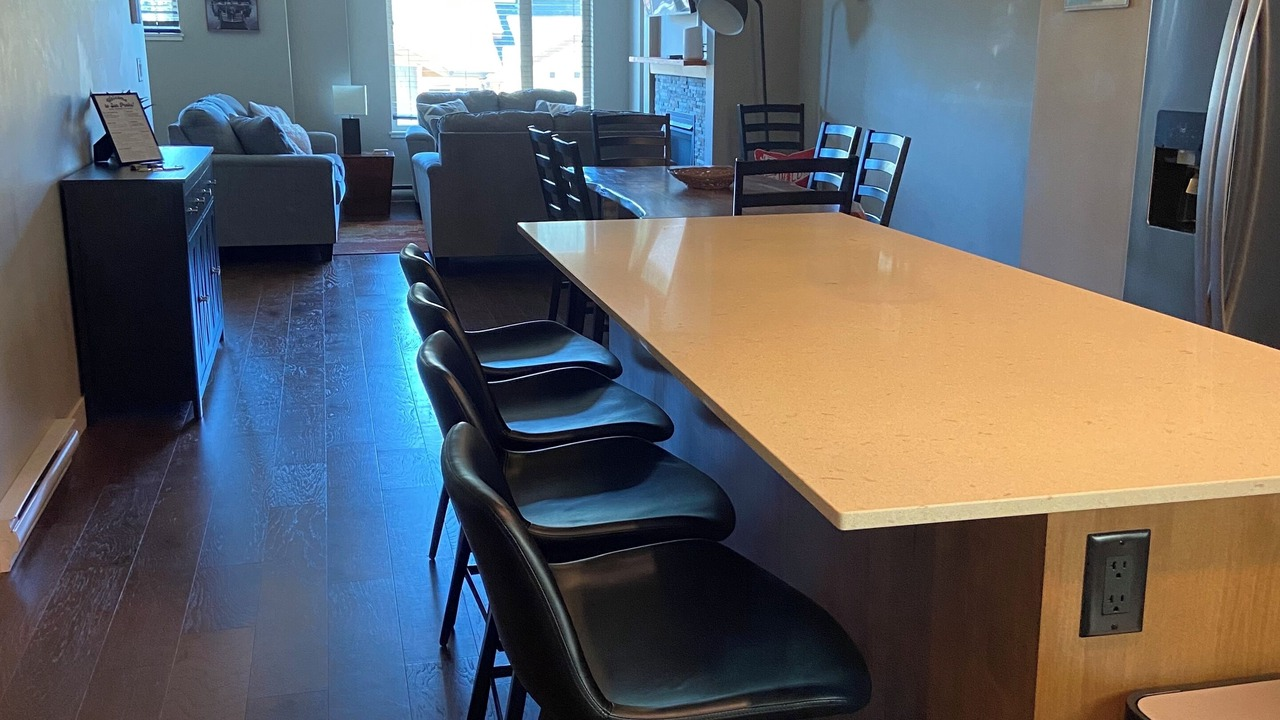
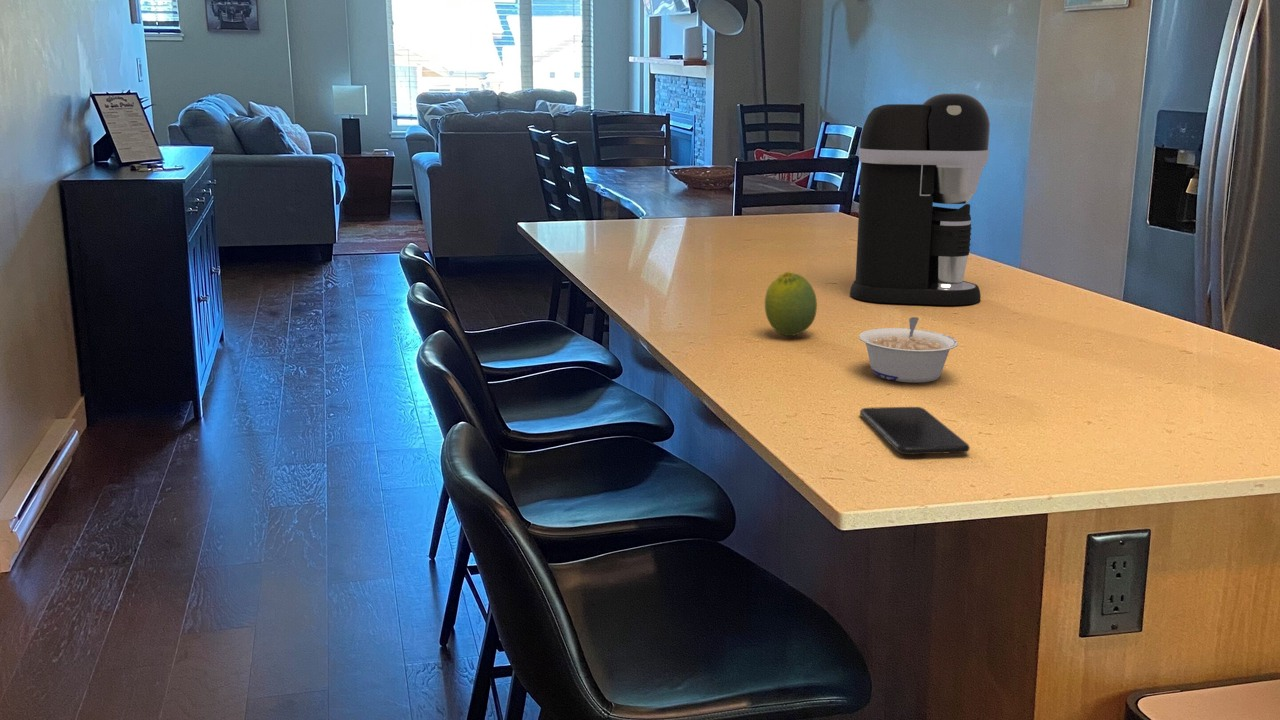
+ legume (904, 351)
+ smartphone (911, 429)
+ coffee maker (920, 197)
+ fruit (790, 303)
